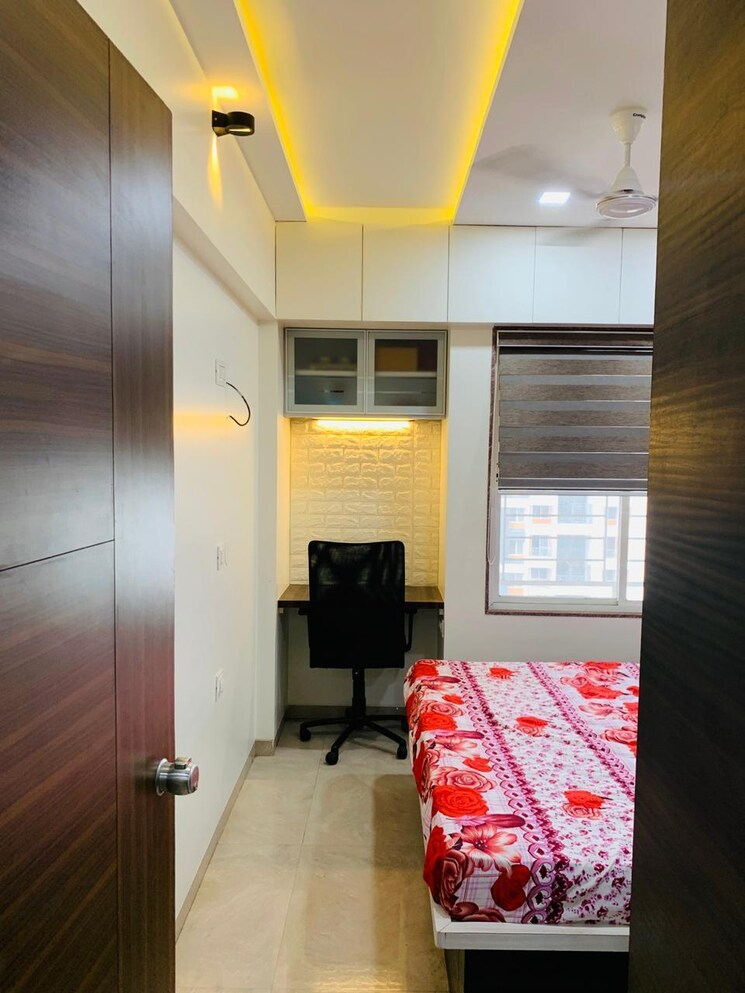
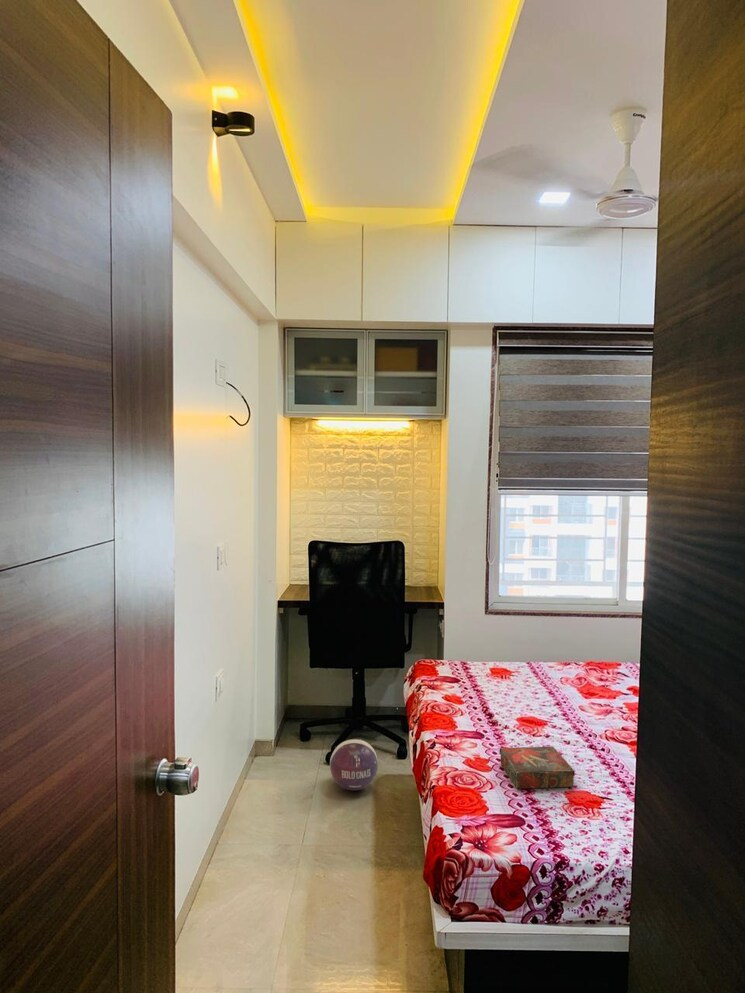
+ ball (353, 764)
+ book (535, 766)
